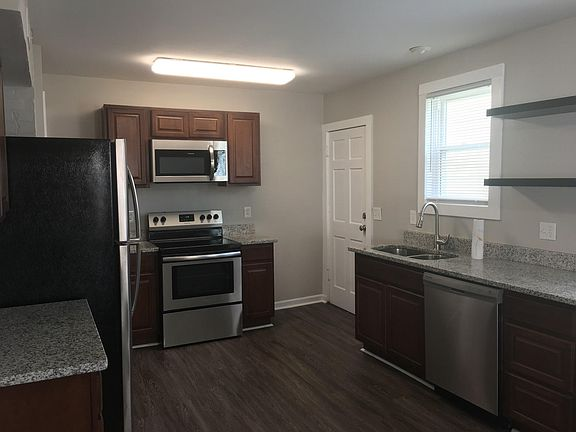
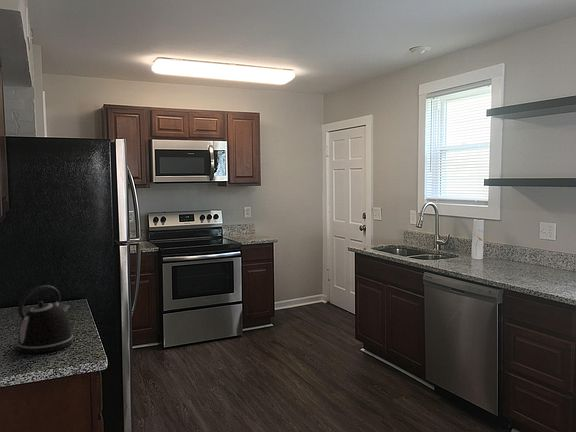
+ kettle (44, 315)
